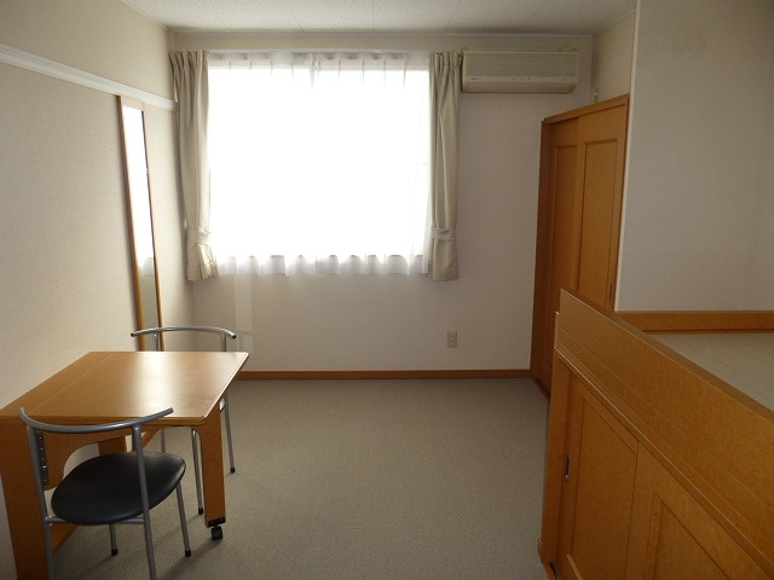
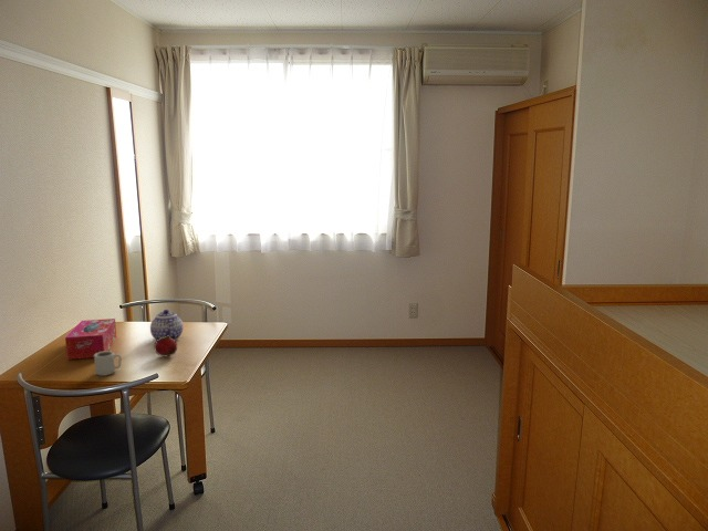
+ tissue box (92, 337)
+ cup (107, 363)
+ fruit (165, 345)
+ teapot (166, 324)
